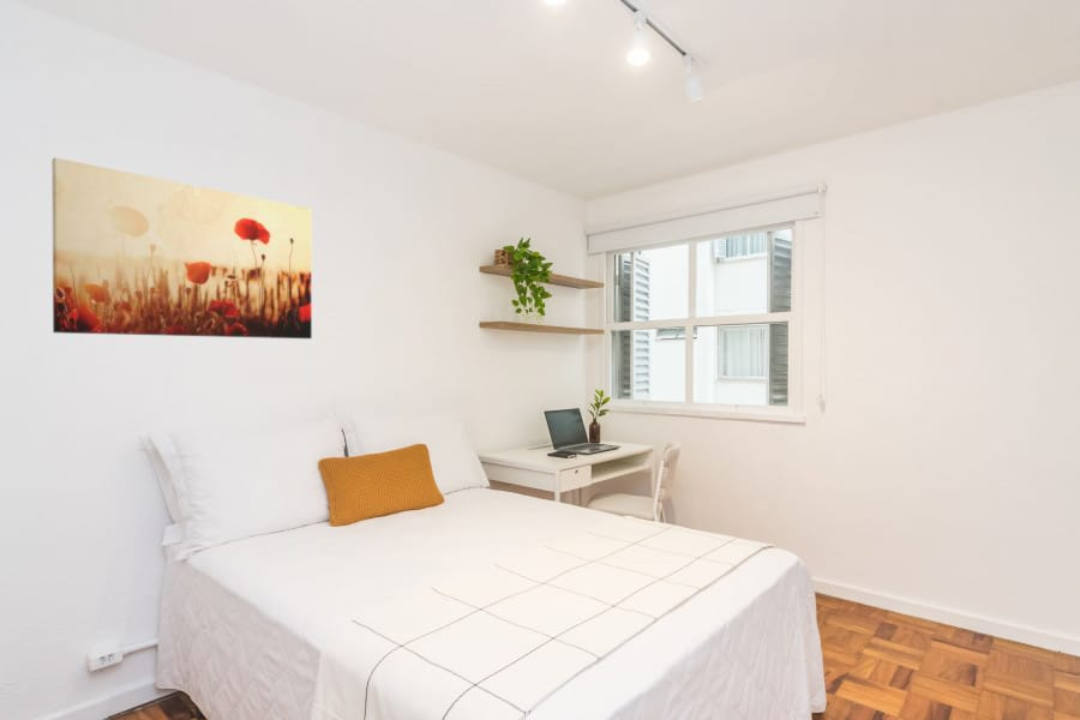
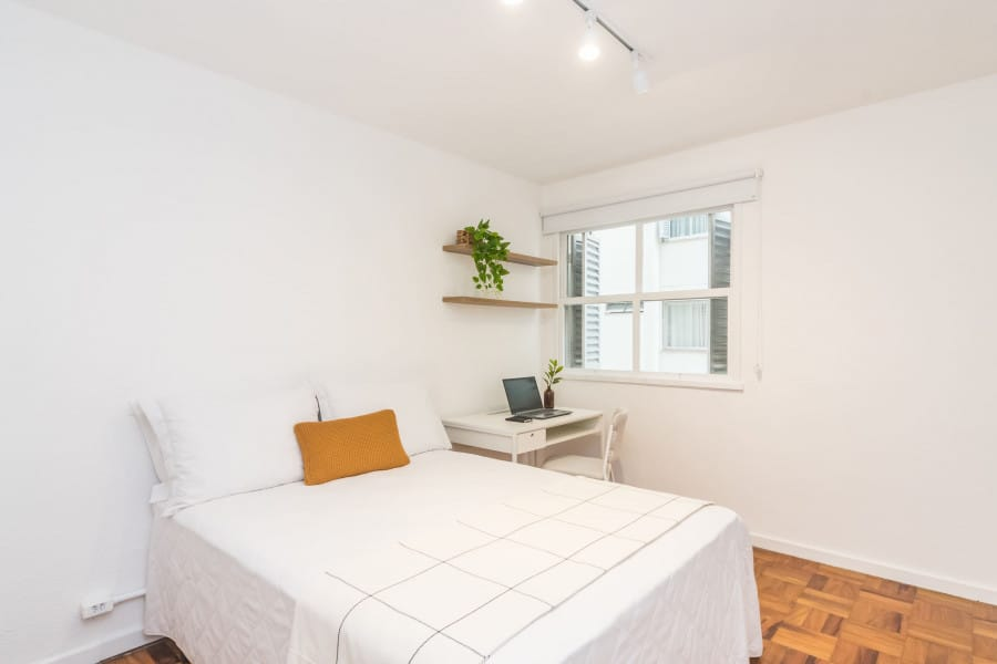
- wall art (200, 262)
